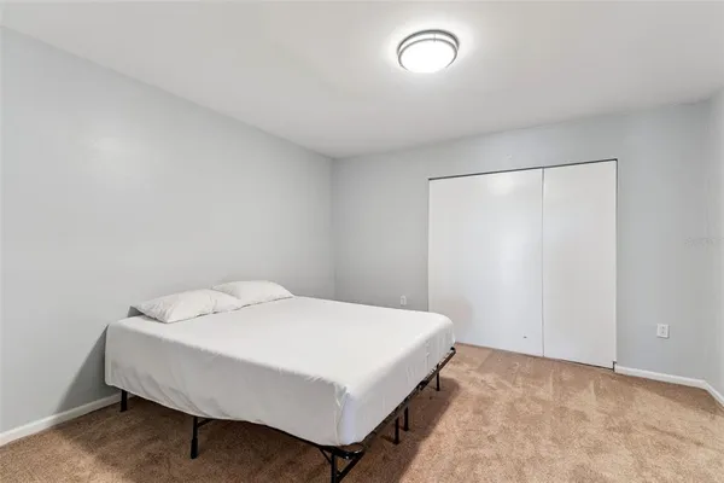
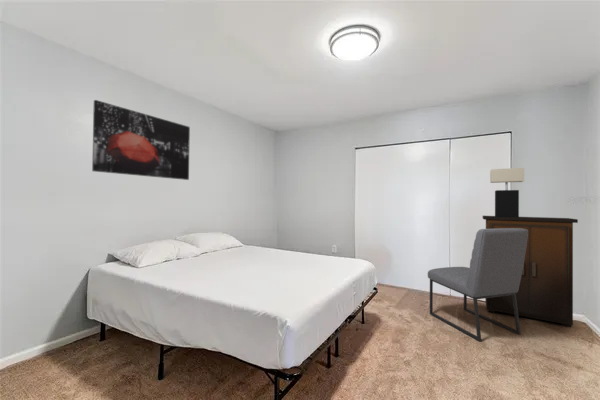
+ wall art (148, 145)
+ cabinet (524, 266)
+ chair (473, 275)
+ table lamp (506, 192)
